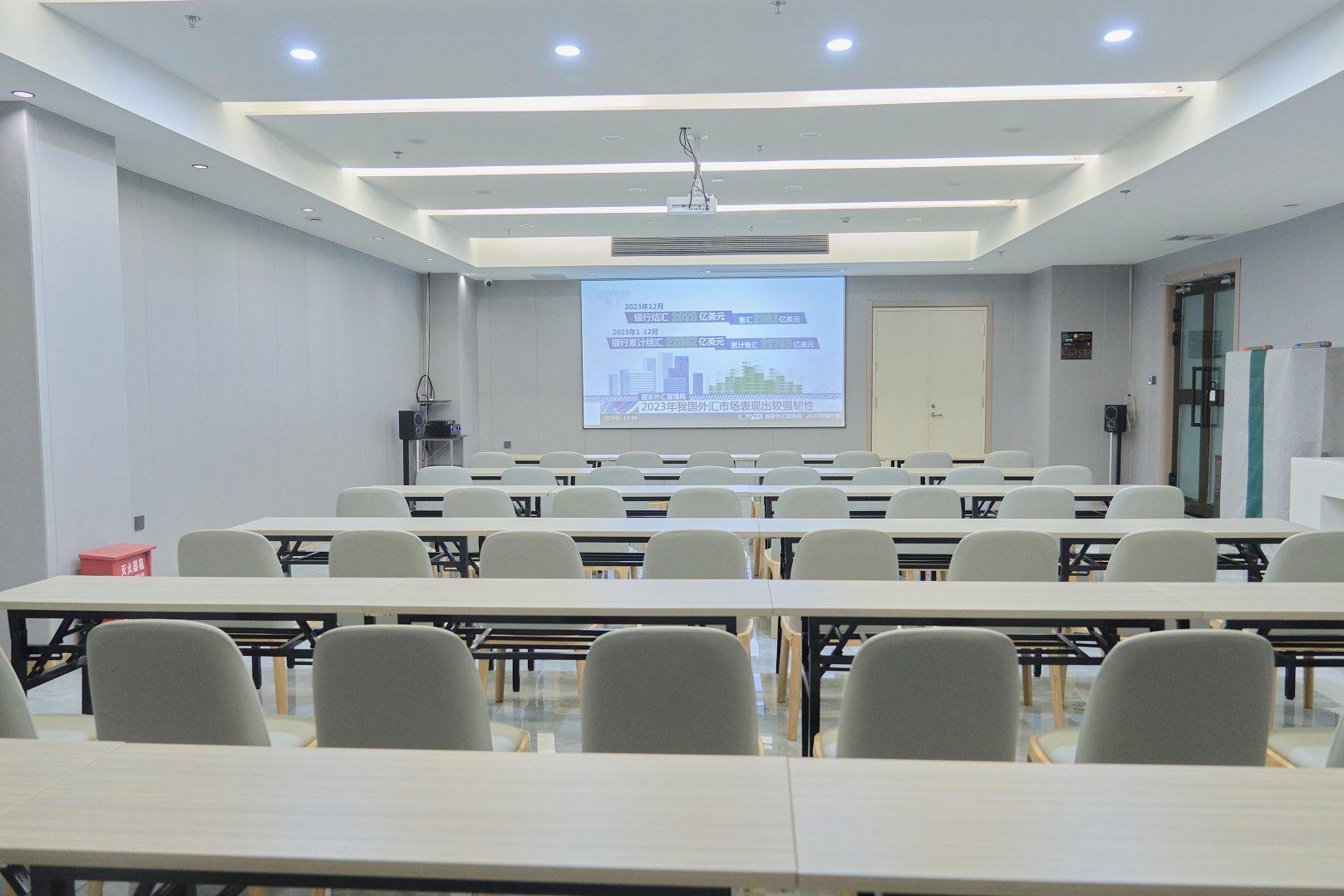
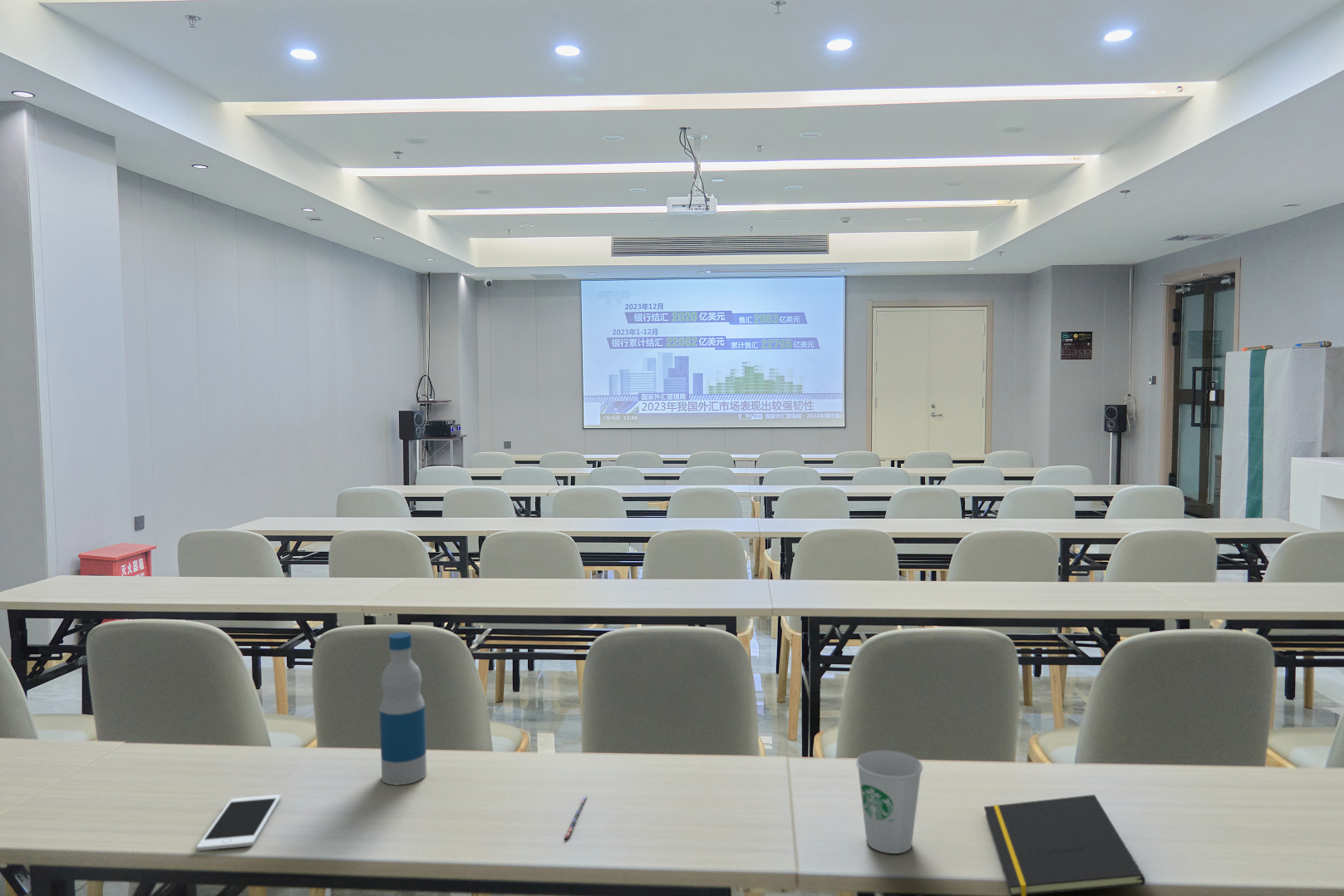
+ bottle (402, 705)
+ paper cup (889, 802)
+ notepad (1056, 841)
+ cell phone (241, 820)
+ pen (576, 816)
